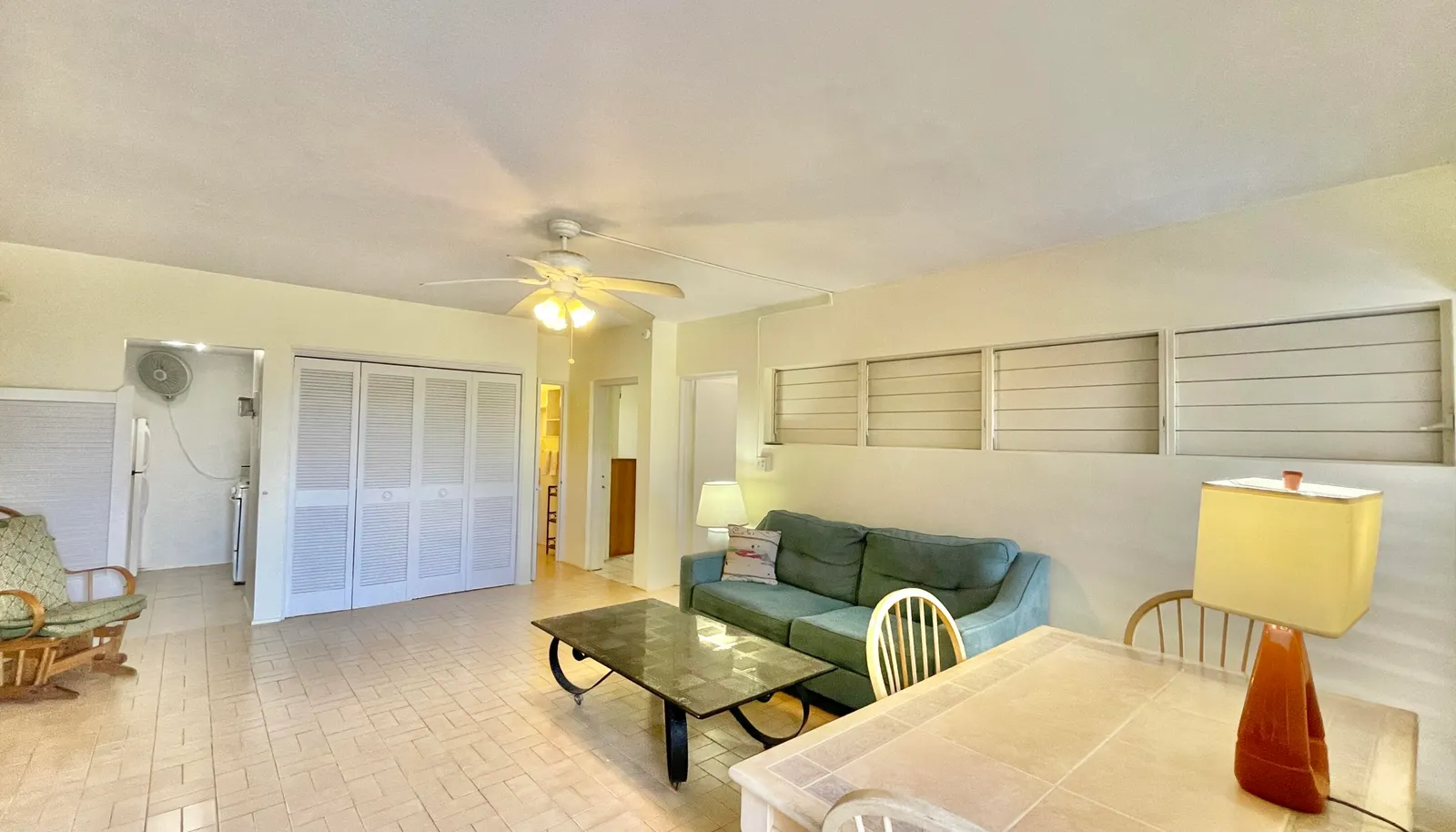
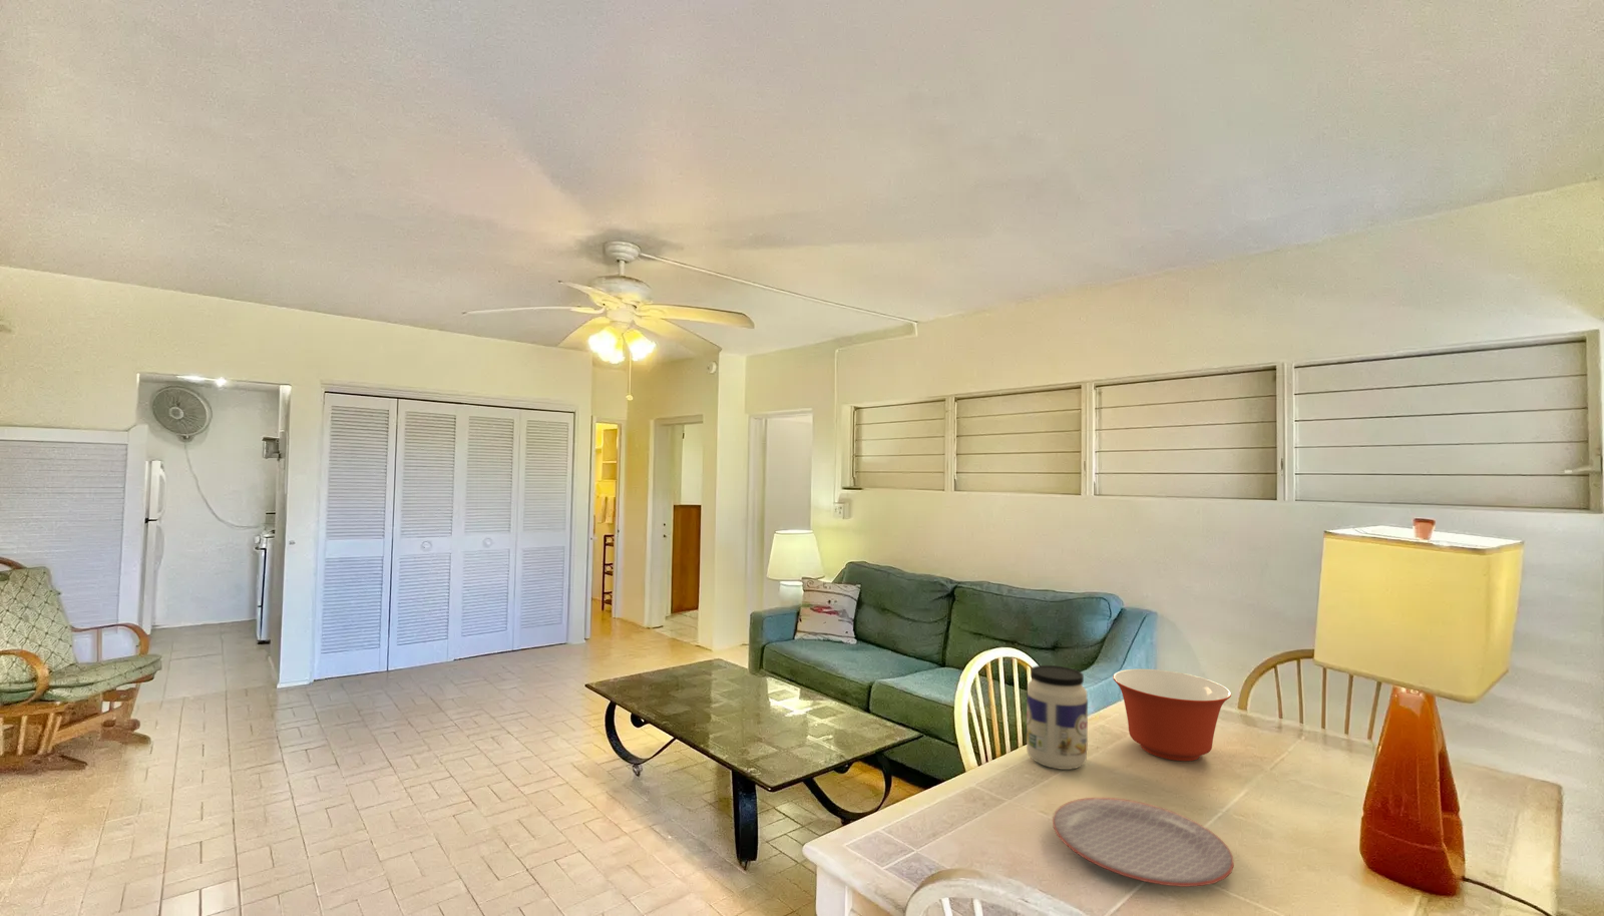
+ plate (1138, 842)
+ jar (1056, 716)
+ mixing bowl (1169, 717)
